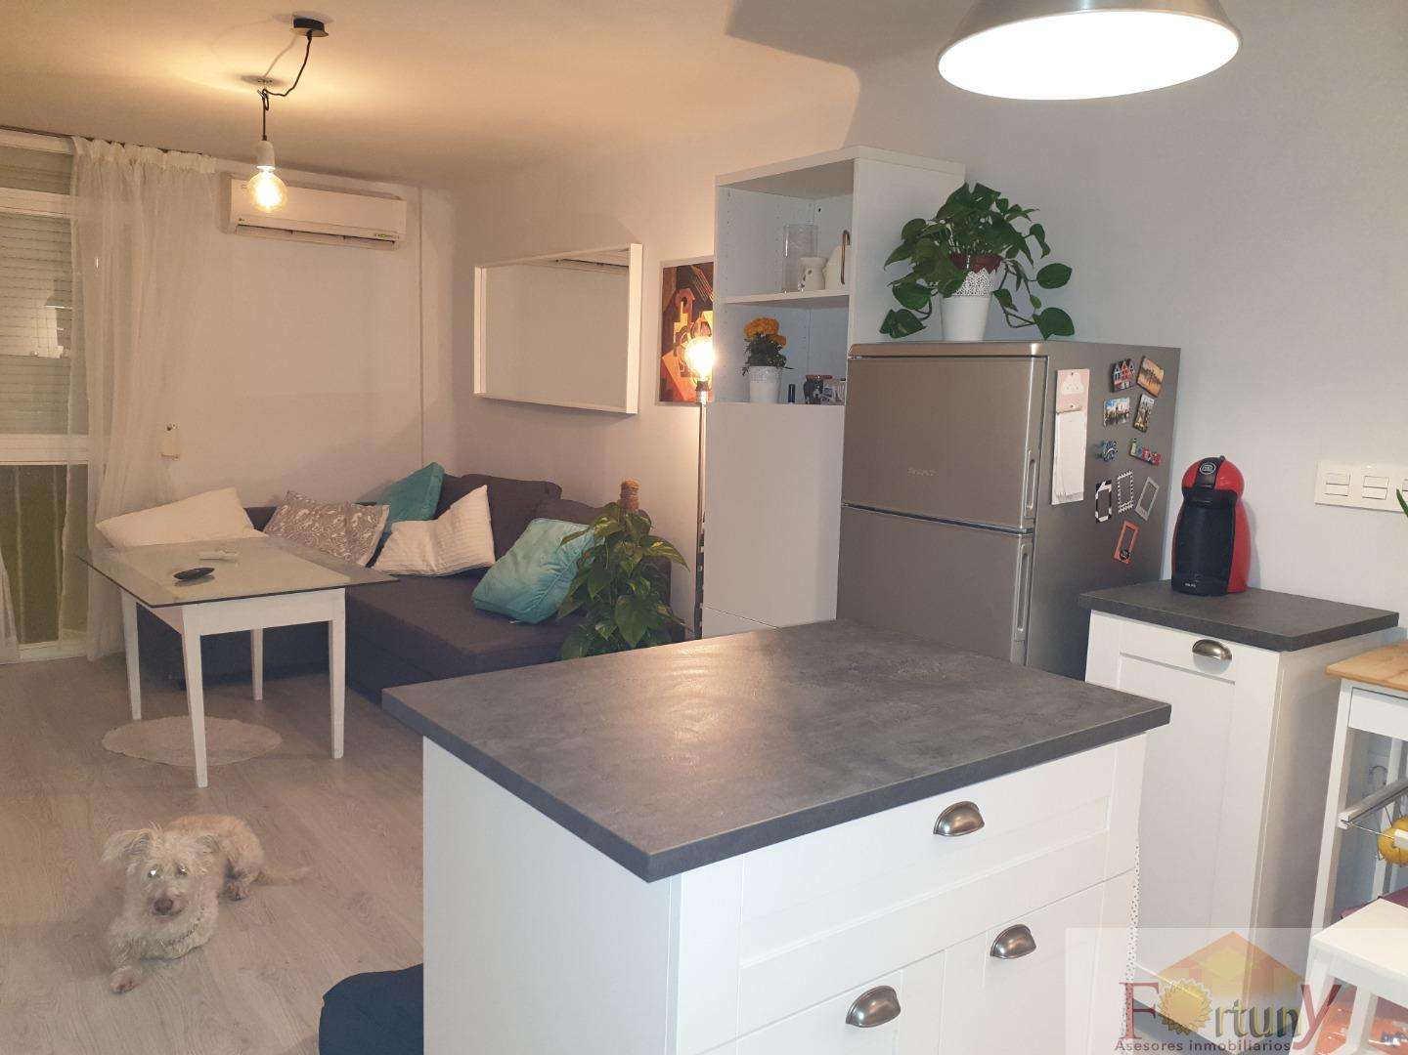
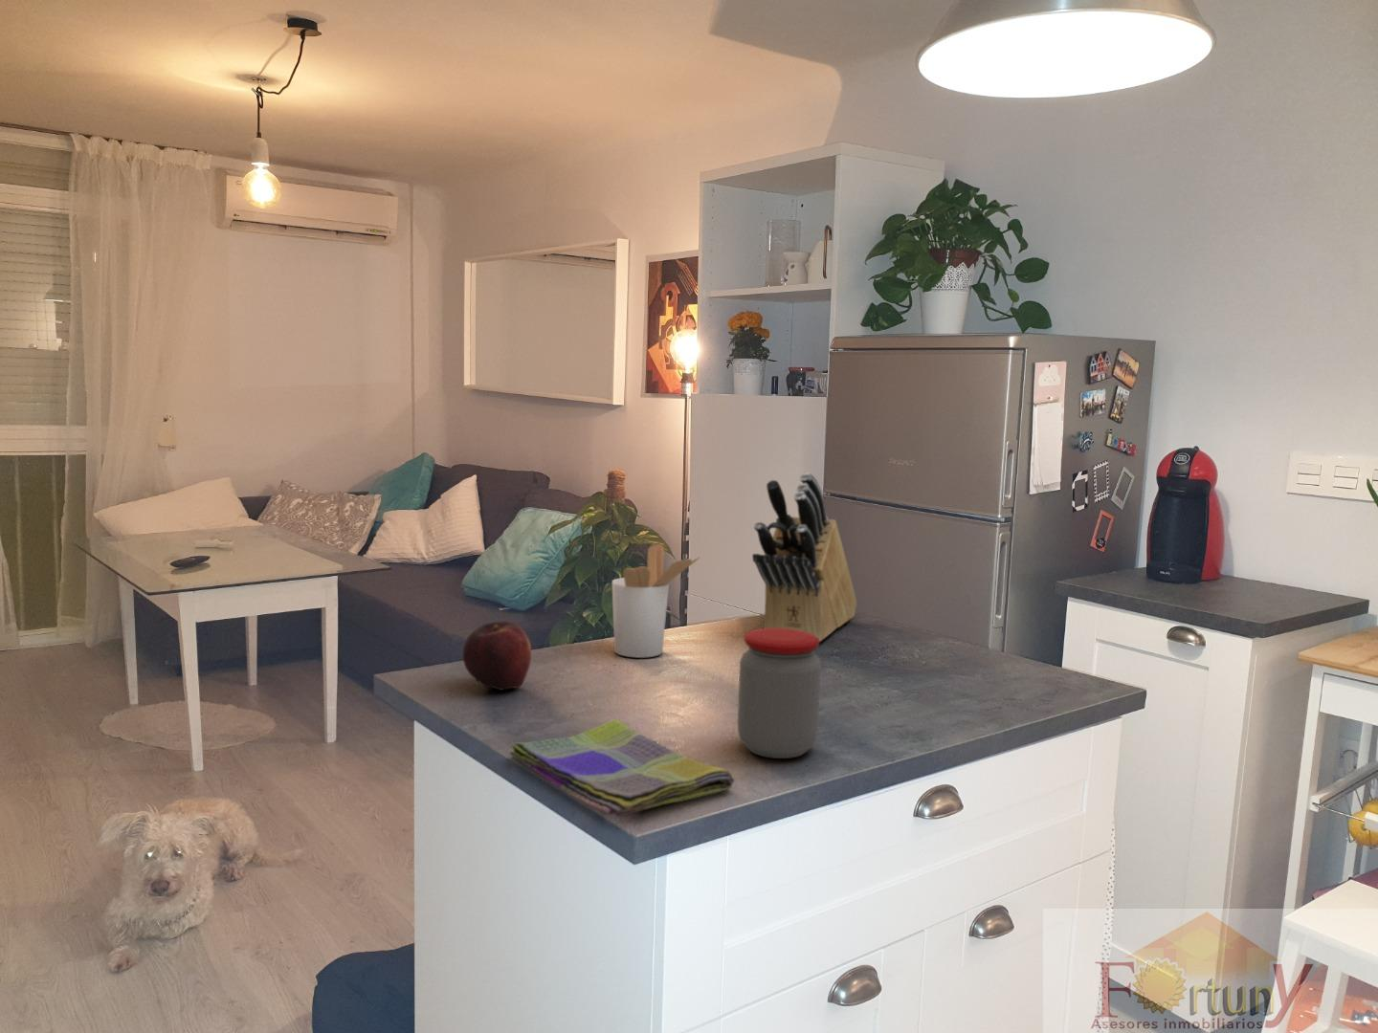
+ dish towel (620, 763)
+ utensil holder (653, 601)
+ jar (779, 691)
+ fruit (497, 654)
+ knife block (807, 550)
